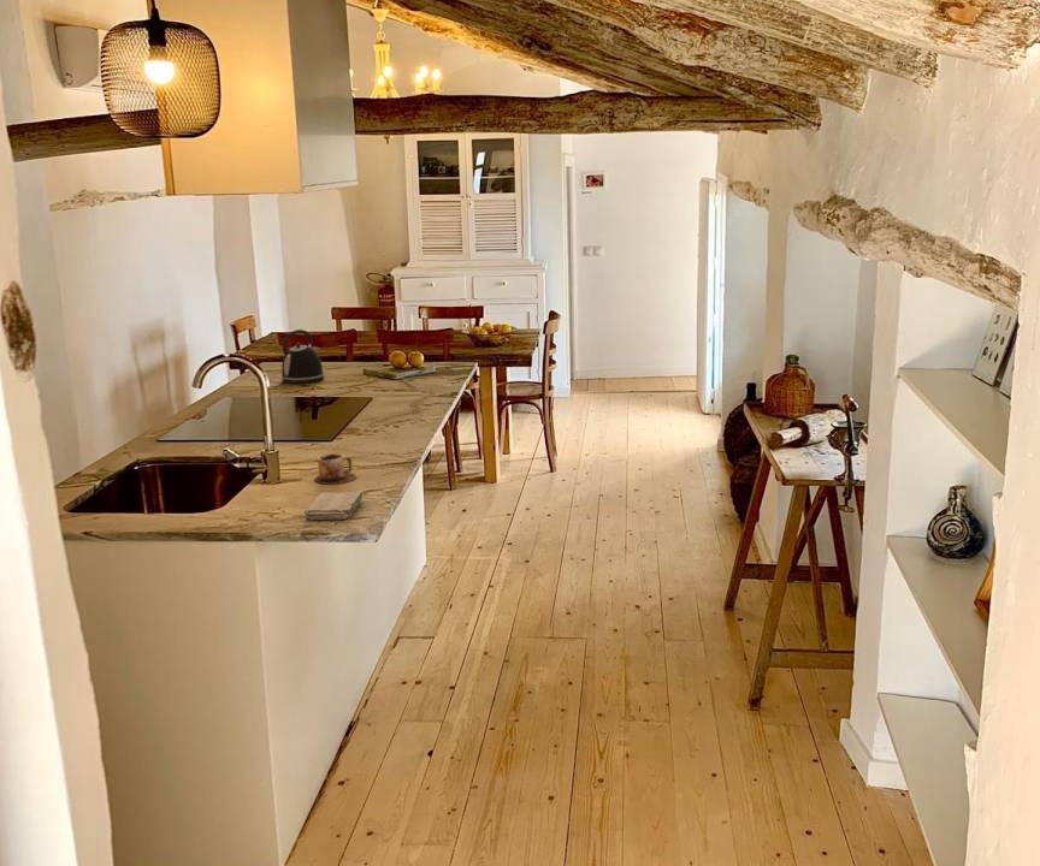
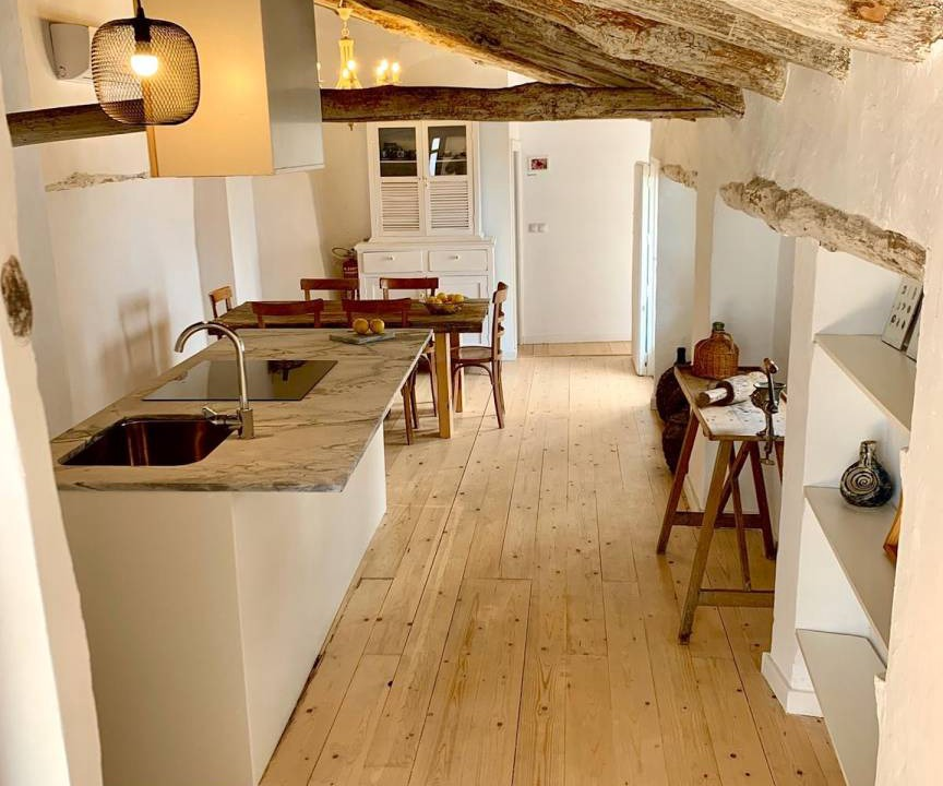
- washcloth (333, 504)
- kettle (300, 354)
- mug (333, 467)
